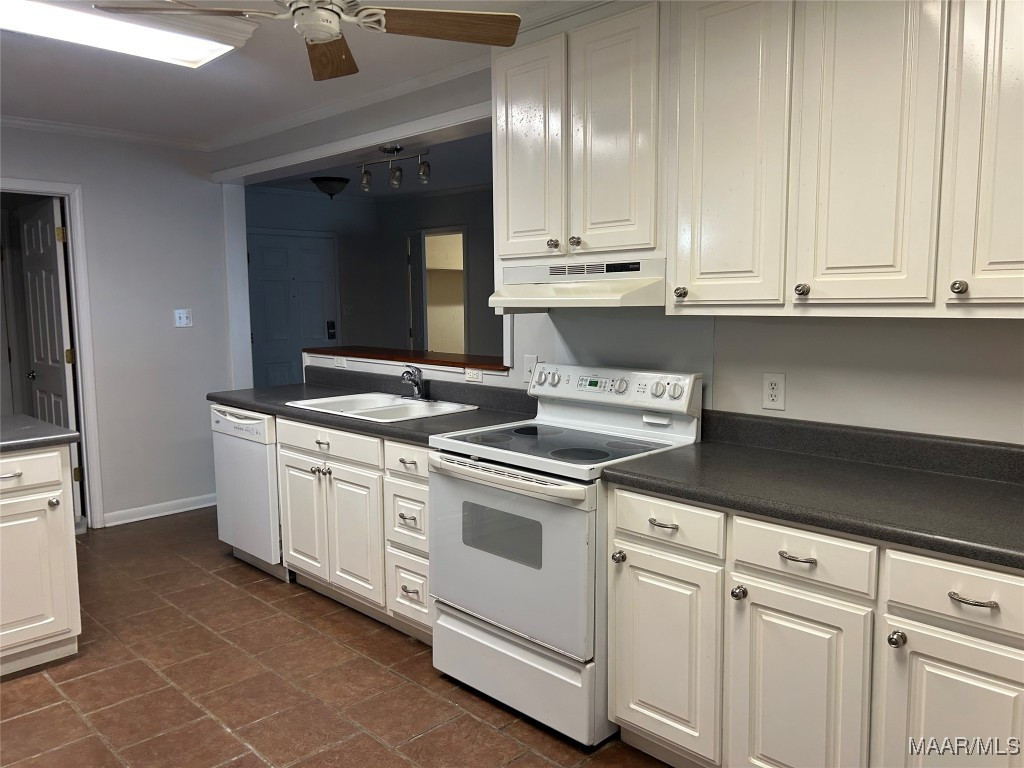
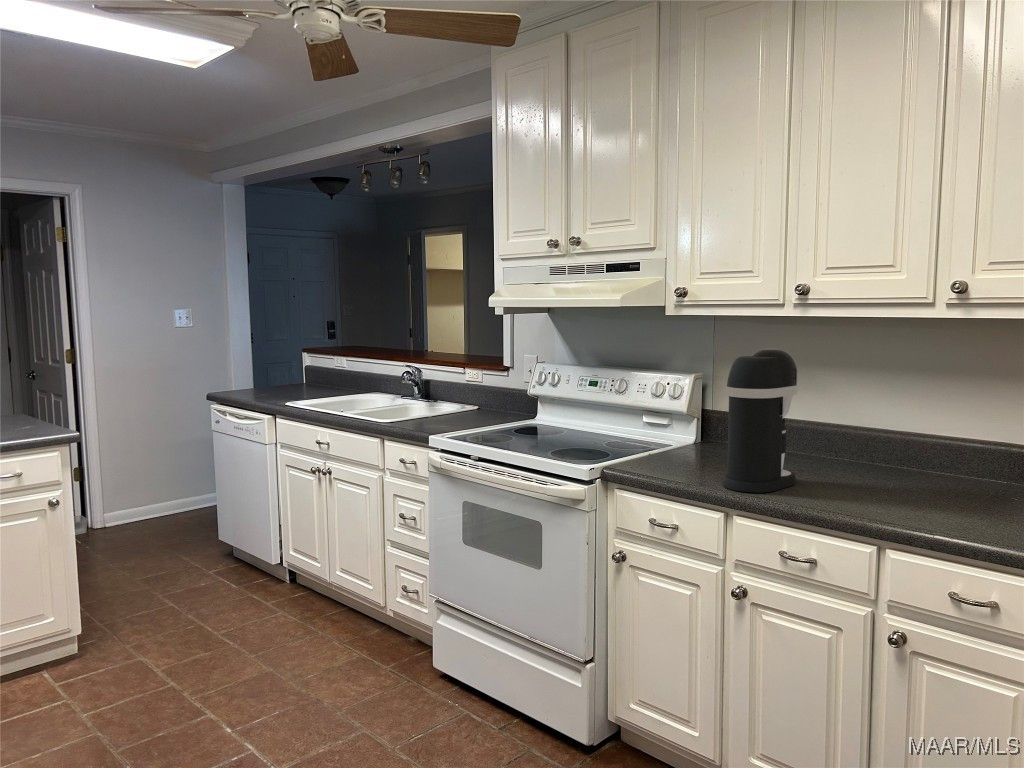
+ coffee maker (761, 417)
